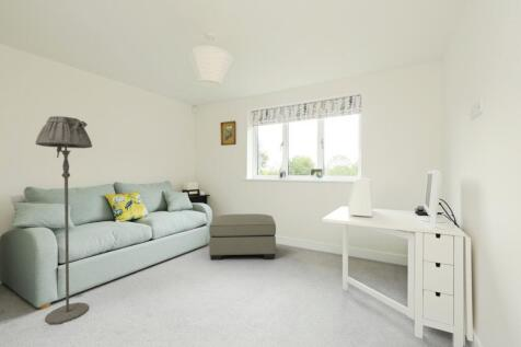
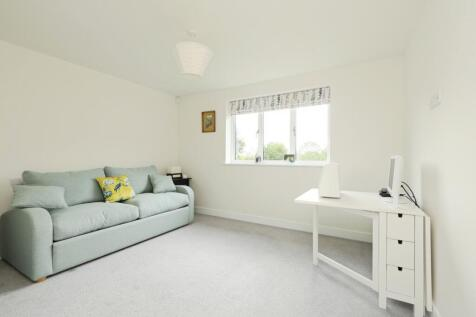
- ottoman (243, 233)
- floor lamp (66, 216)
